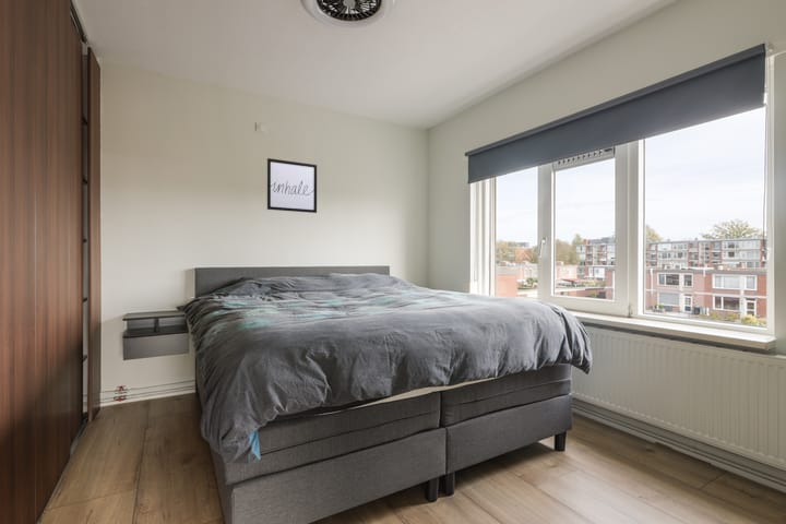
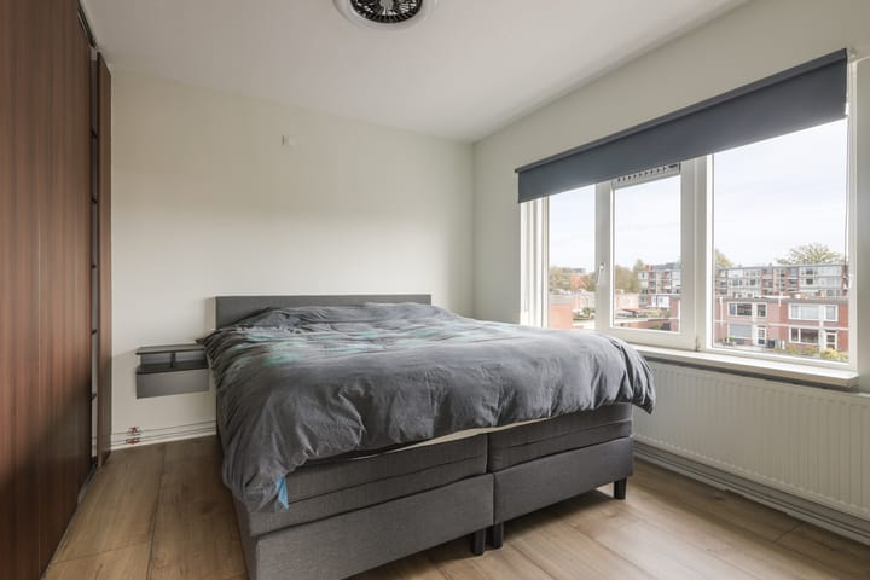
- wall art (293, 186)
